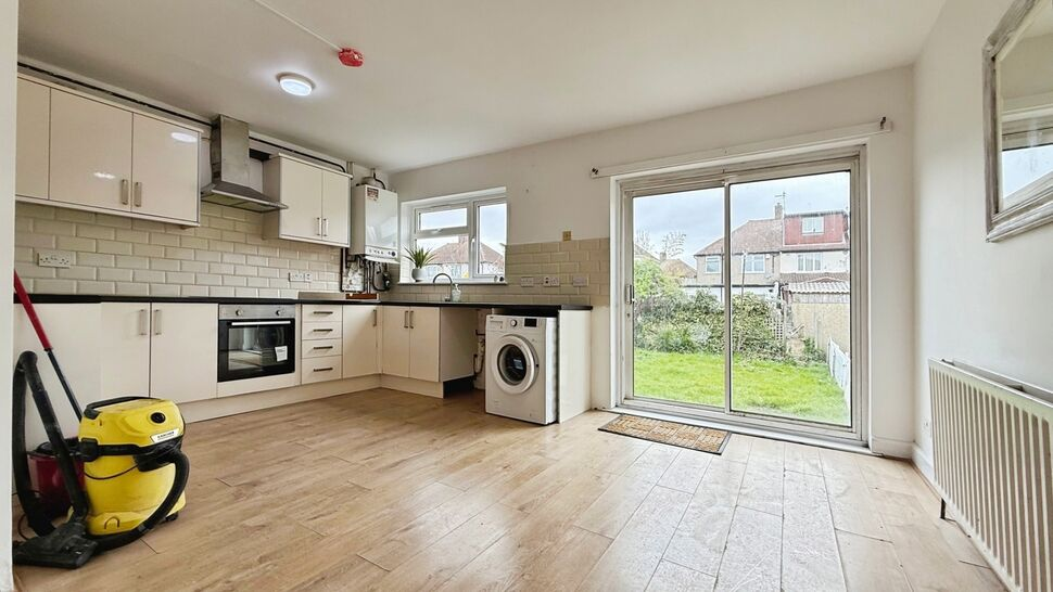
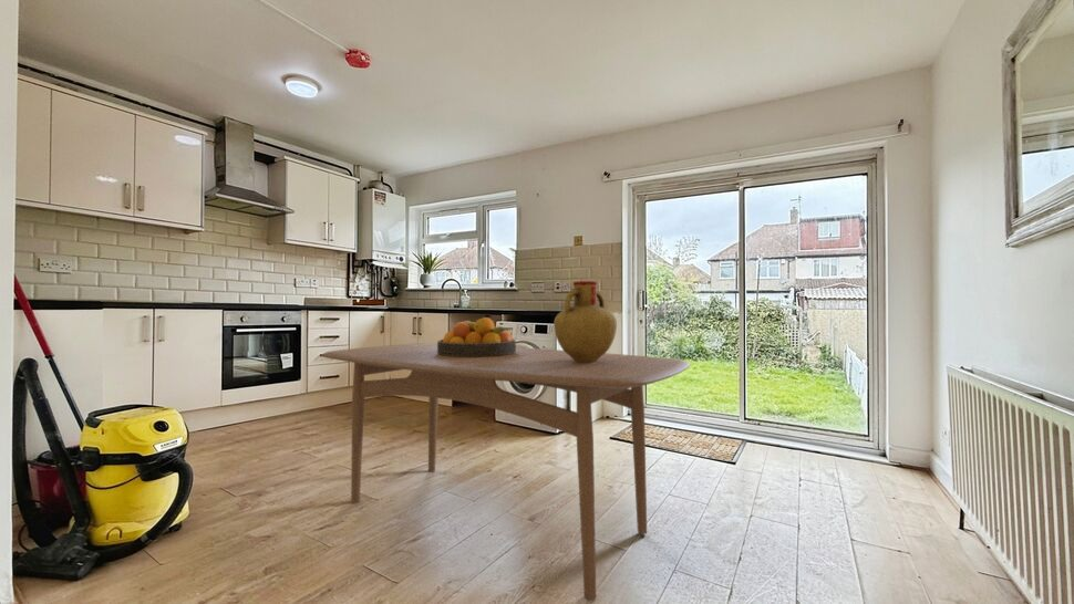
+ fruit bowl (476, 334)
+ vase (585, 321)
+ dining table (497, 409)
